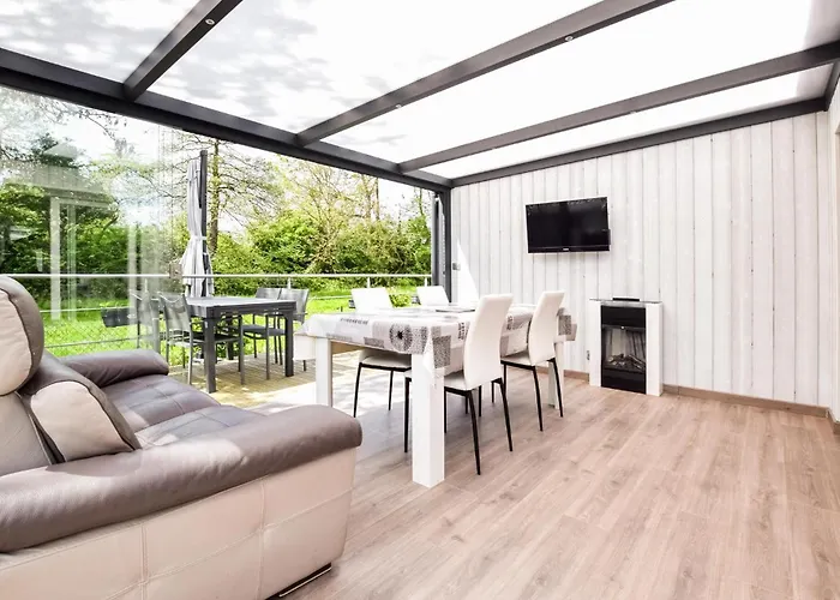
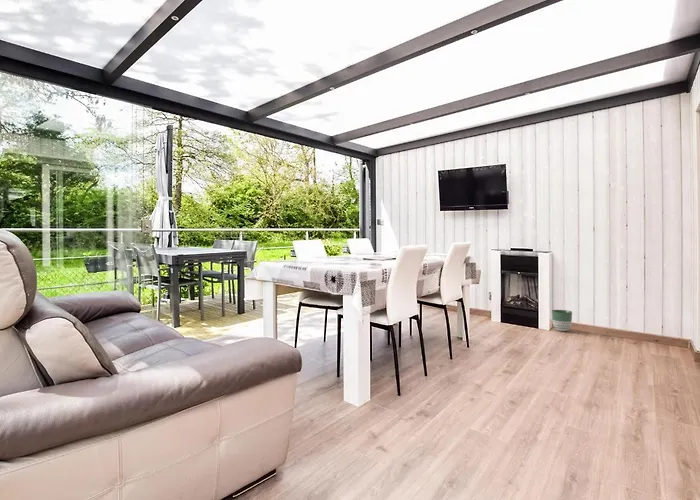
+ planter (561, 320)
